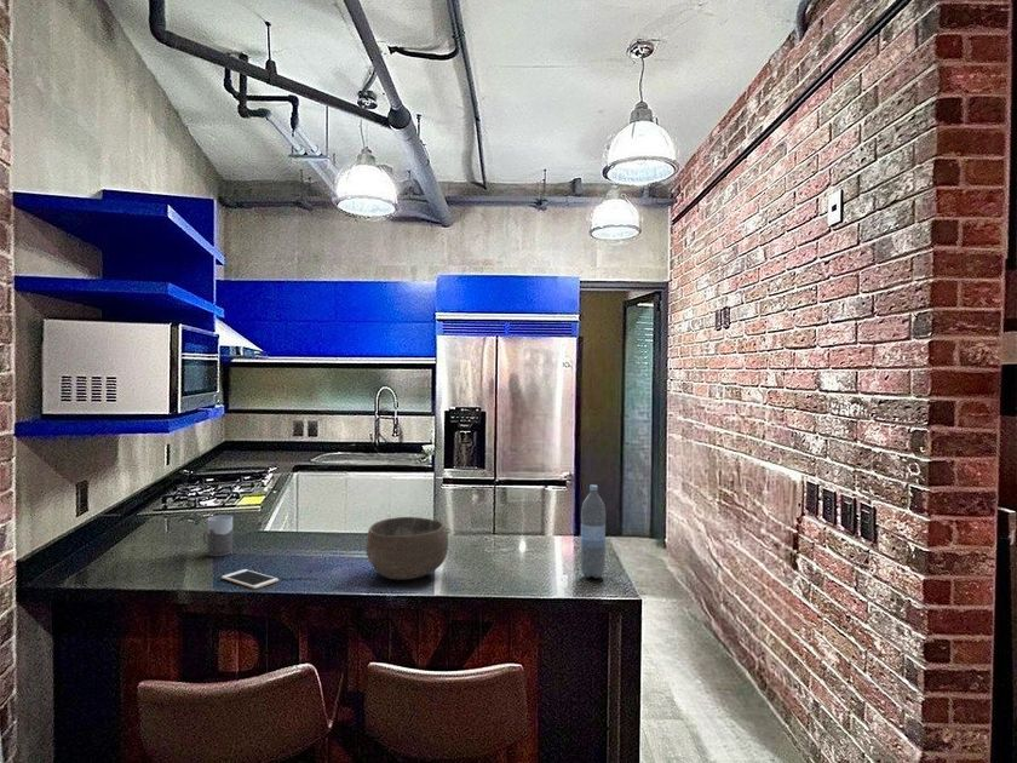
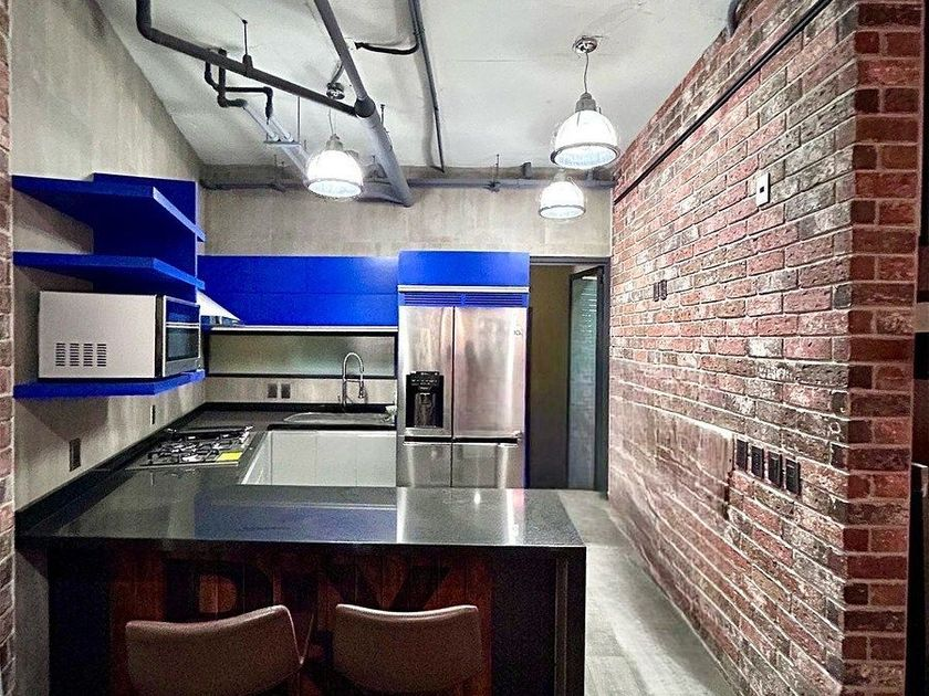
- cell phone (249, 578)
- mug (216, 537)
- bowl (407, 549)
- water bottle (592, 530)
